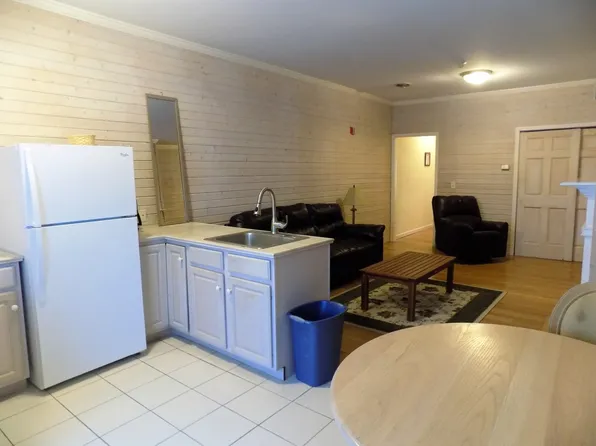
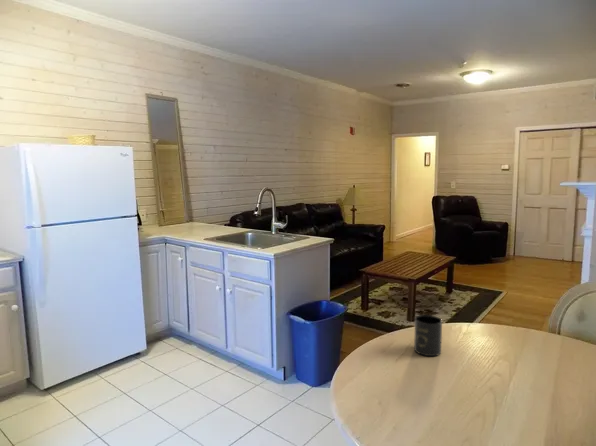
+ mug (430, 333)
